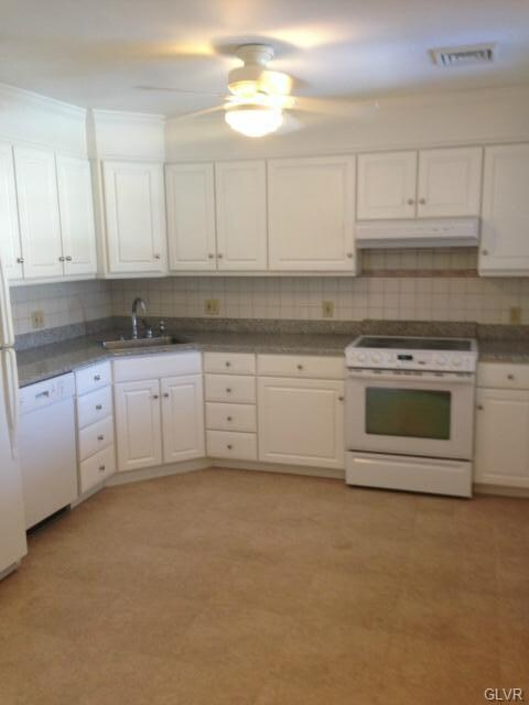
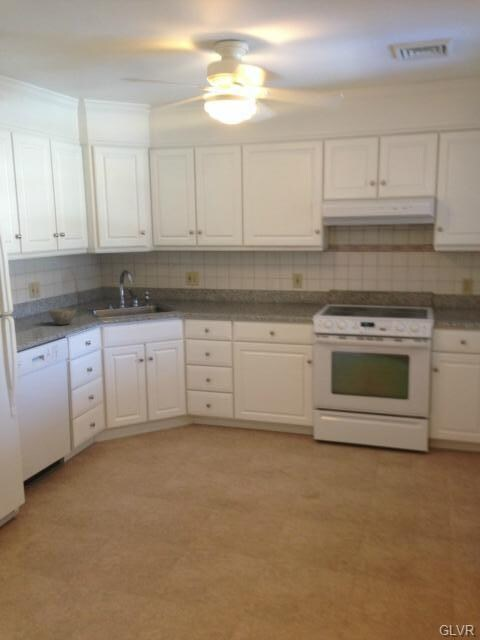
+ bowl (63, 317)
